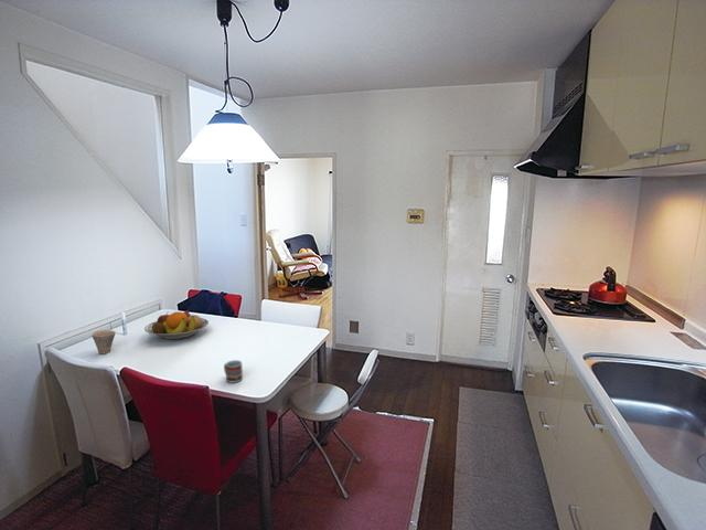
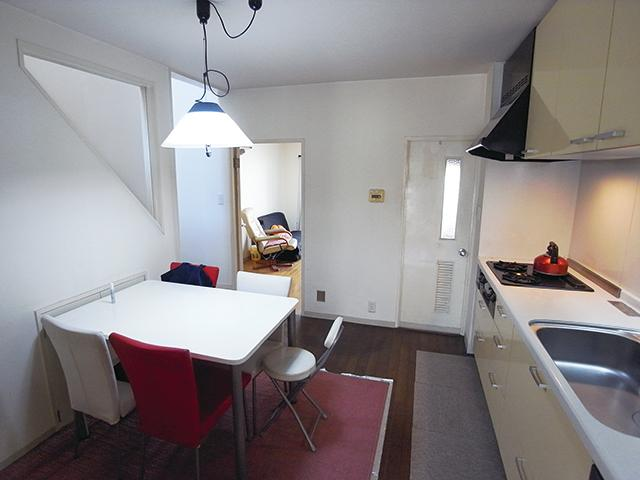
- cup (232, 370)
- fruit bowl (176, 322)
- cup (104, 342)
